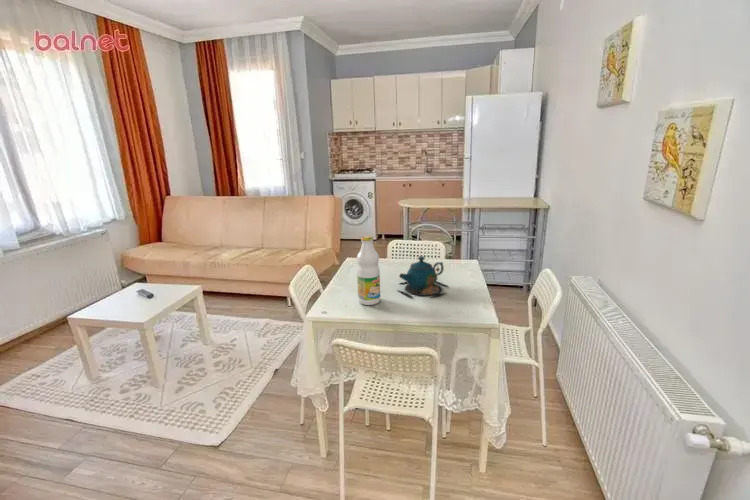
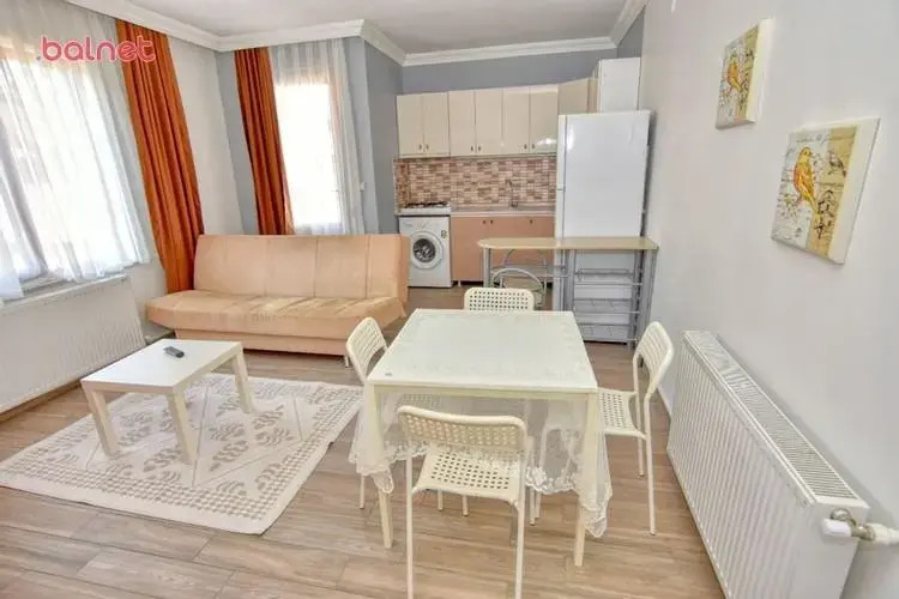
- teapot (423, 272)
- bottle (368, 269)
